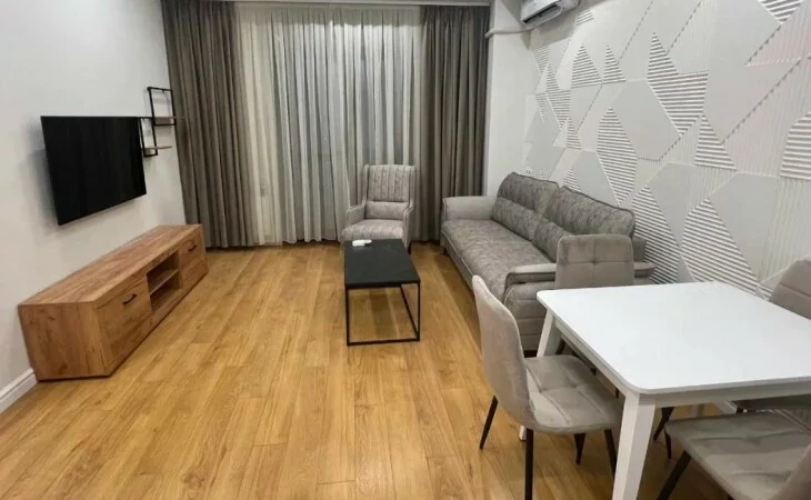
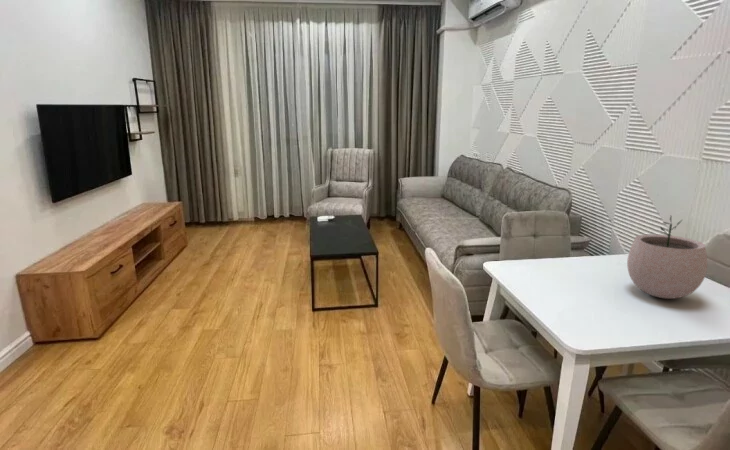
+ plant pot (666, 256)
